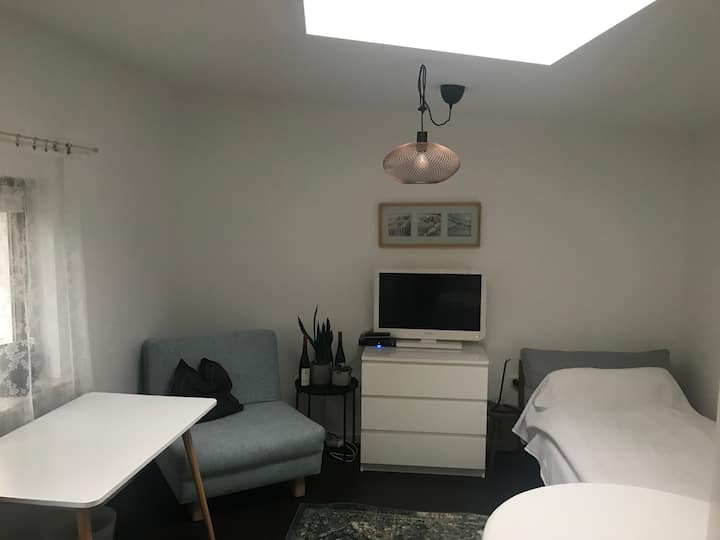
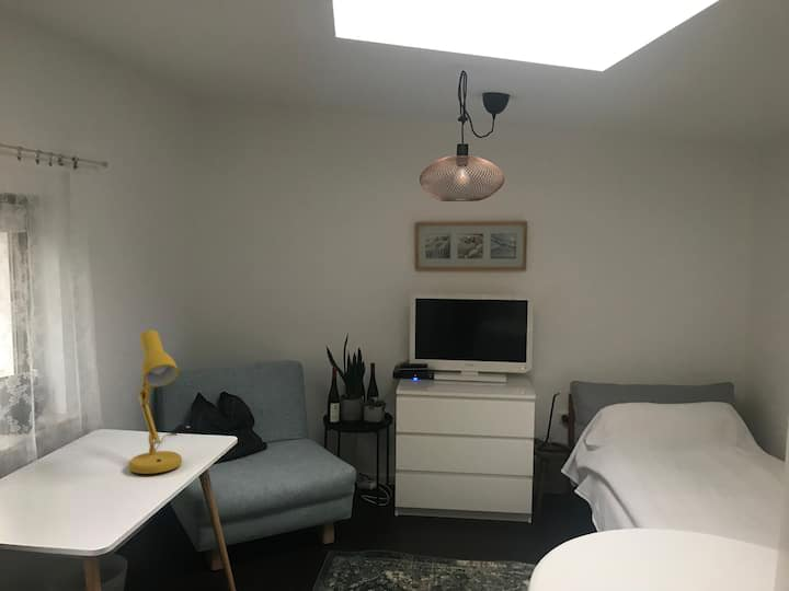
+ desk lamp (162, 385)
